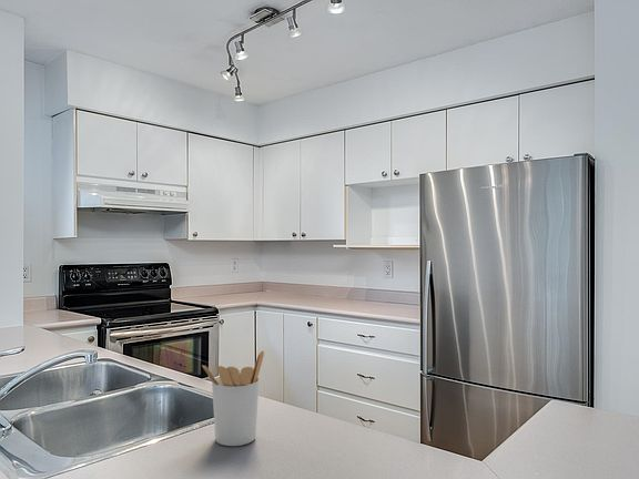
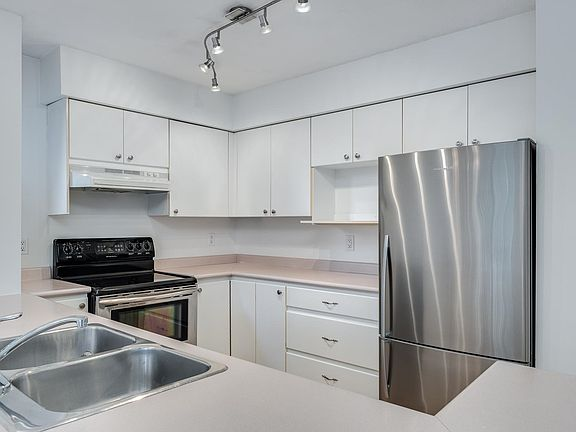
- utensil holder (235, 398)
